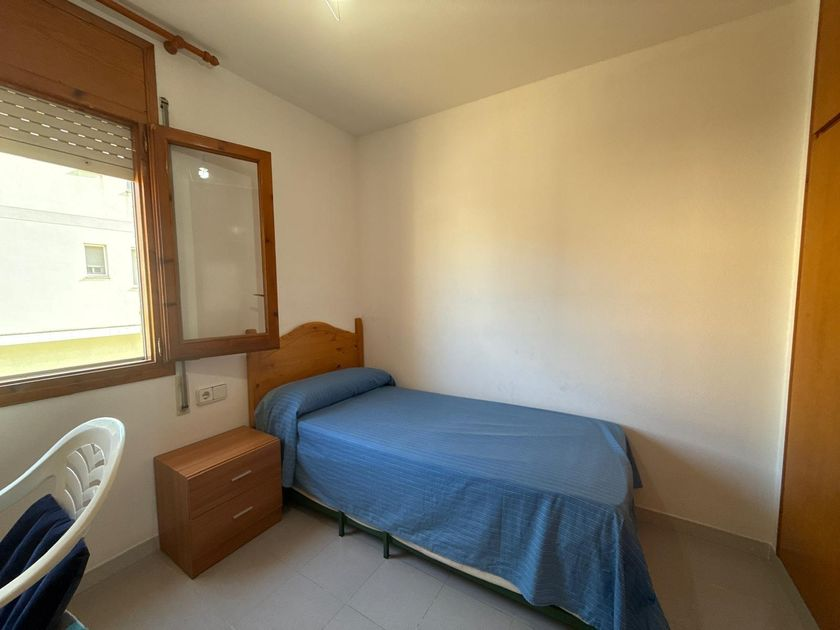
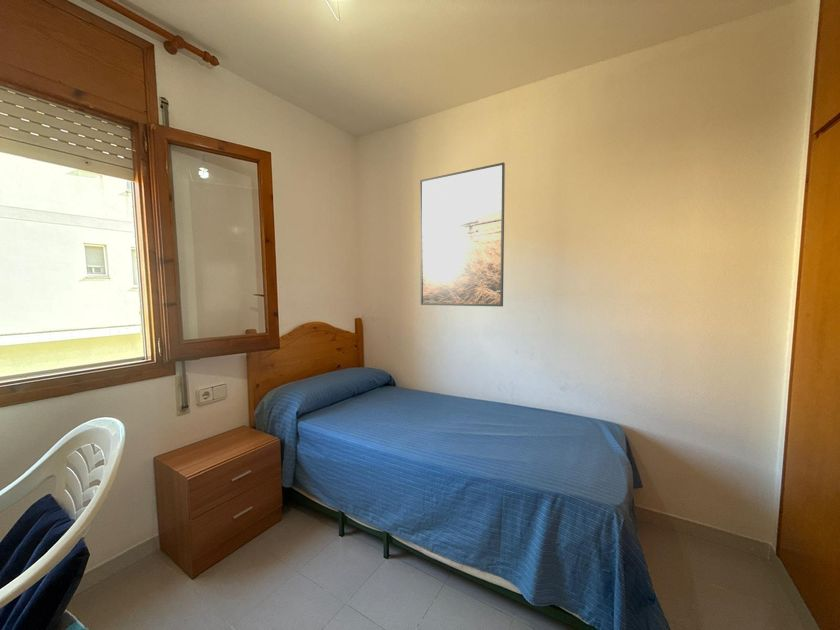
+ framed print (459, 239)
